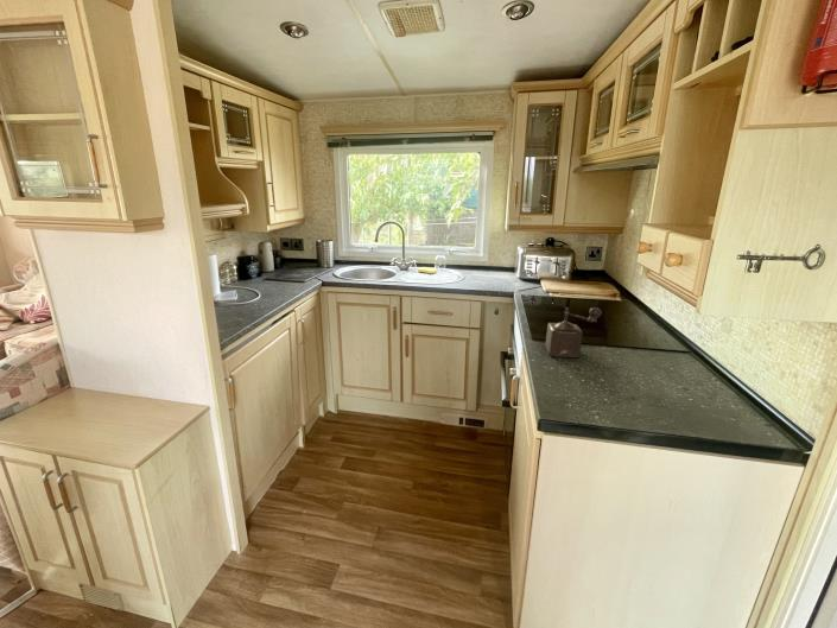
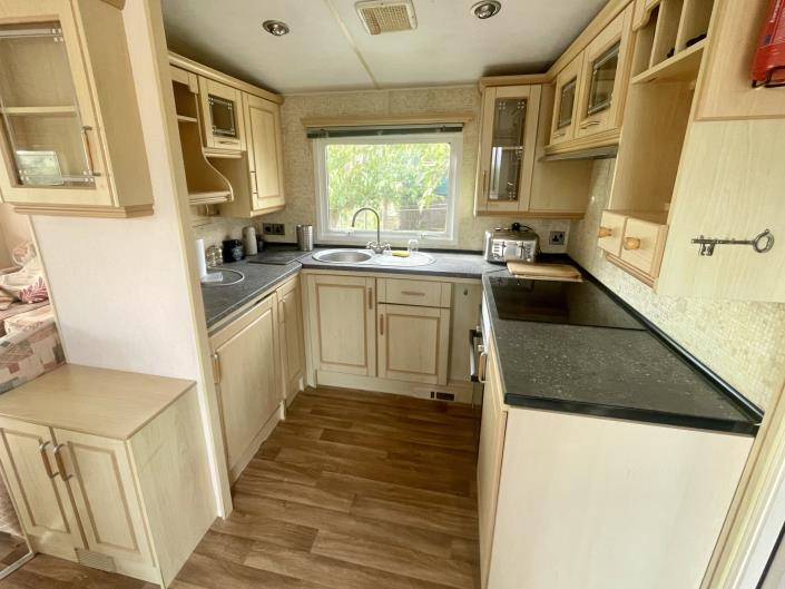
- pepper mill (572, 329)
